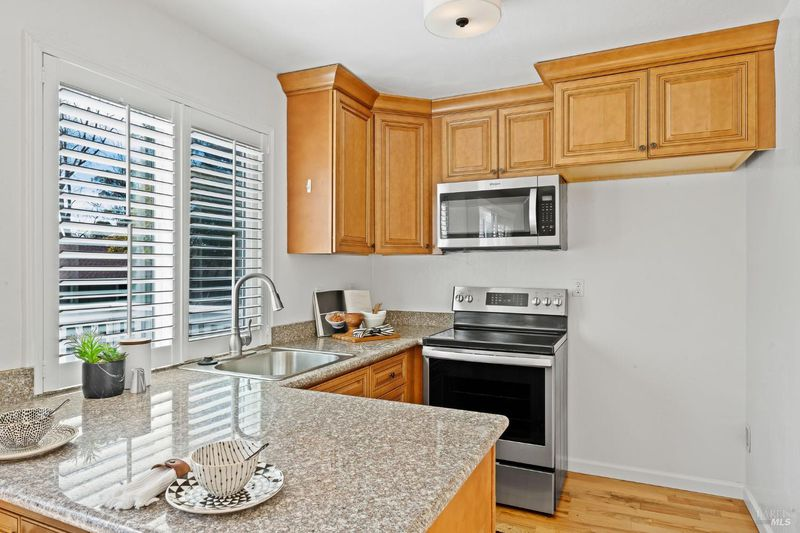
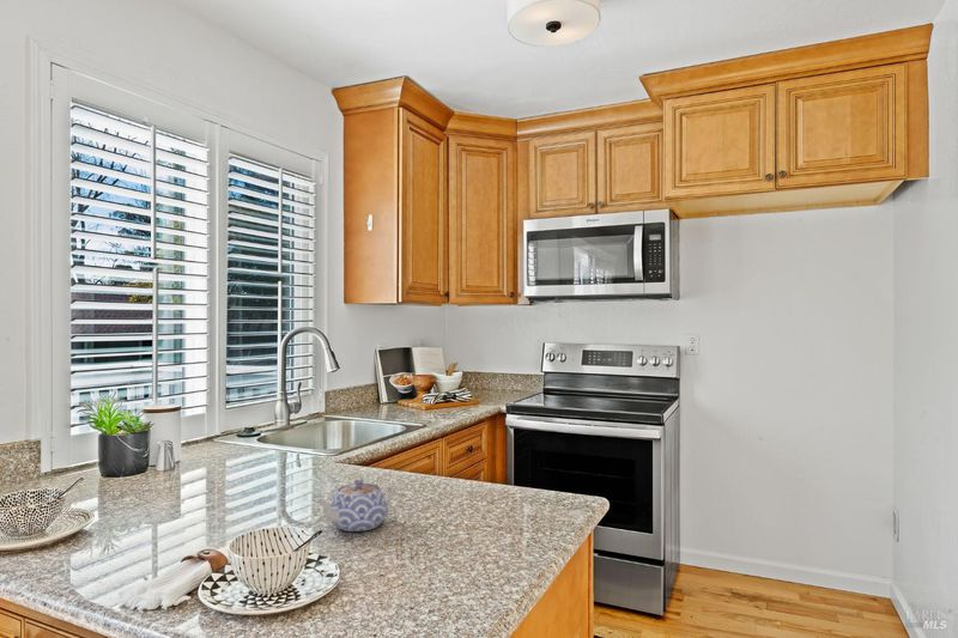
+ teapot (356, 503)
